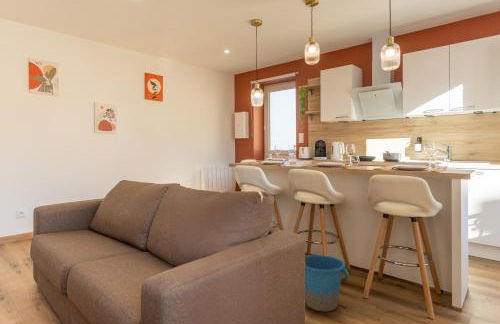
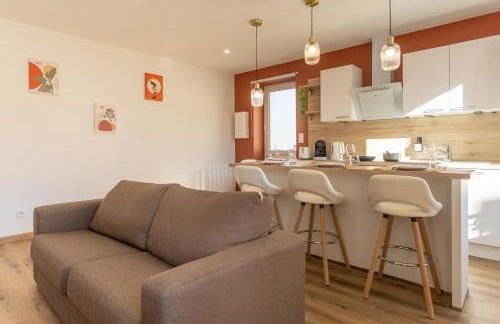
- bucket (321, 283)
